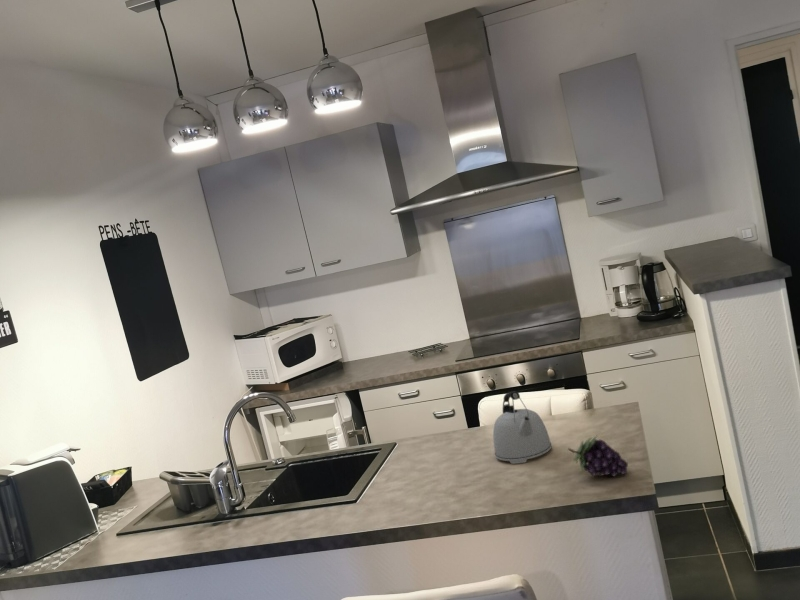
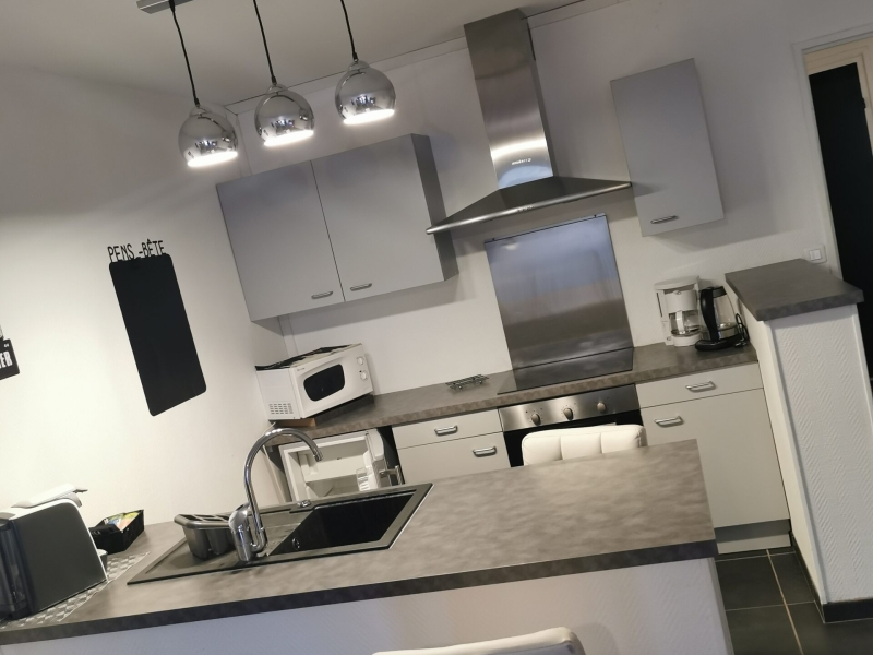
- kettle (517, 421)
- fruit (596, 454)
